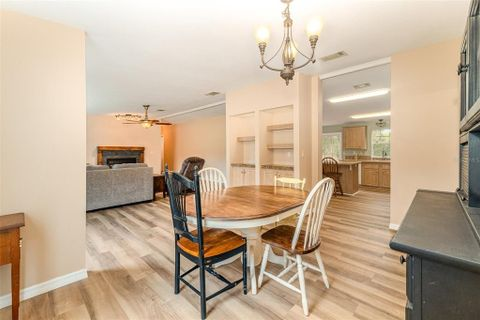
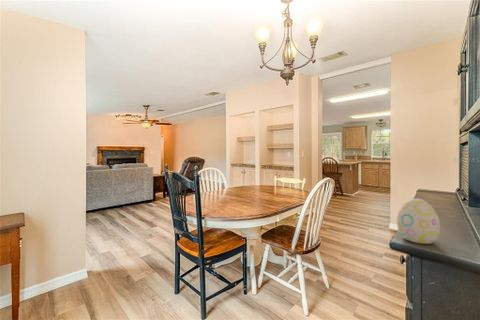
+ decorative egg (417, 219)
